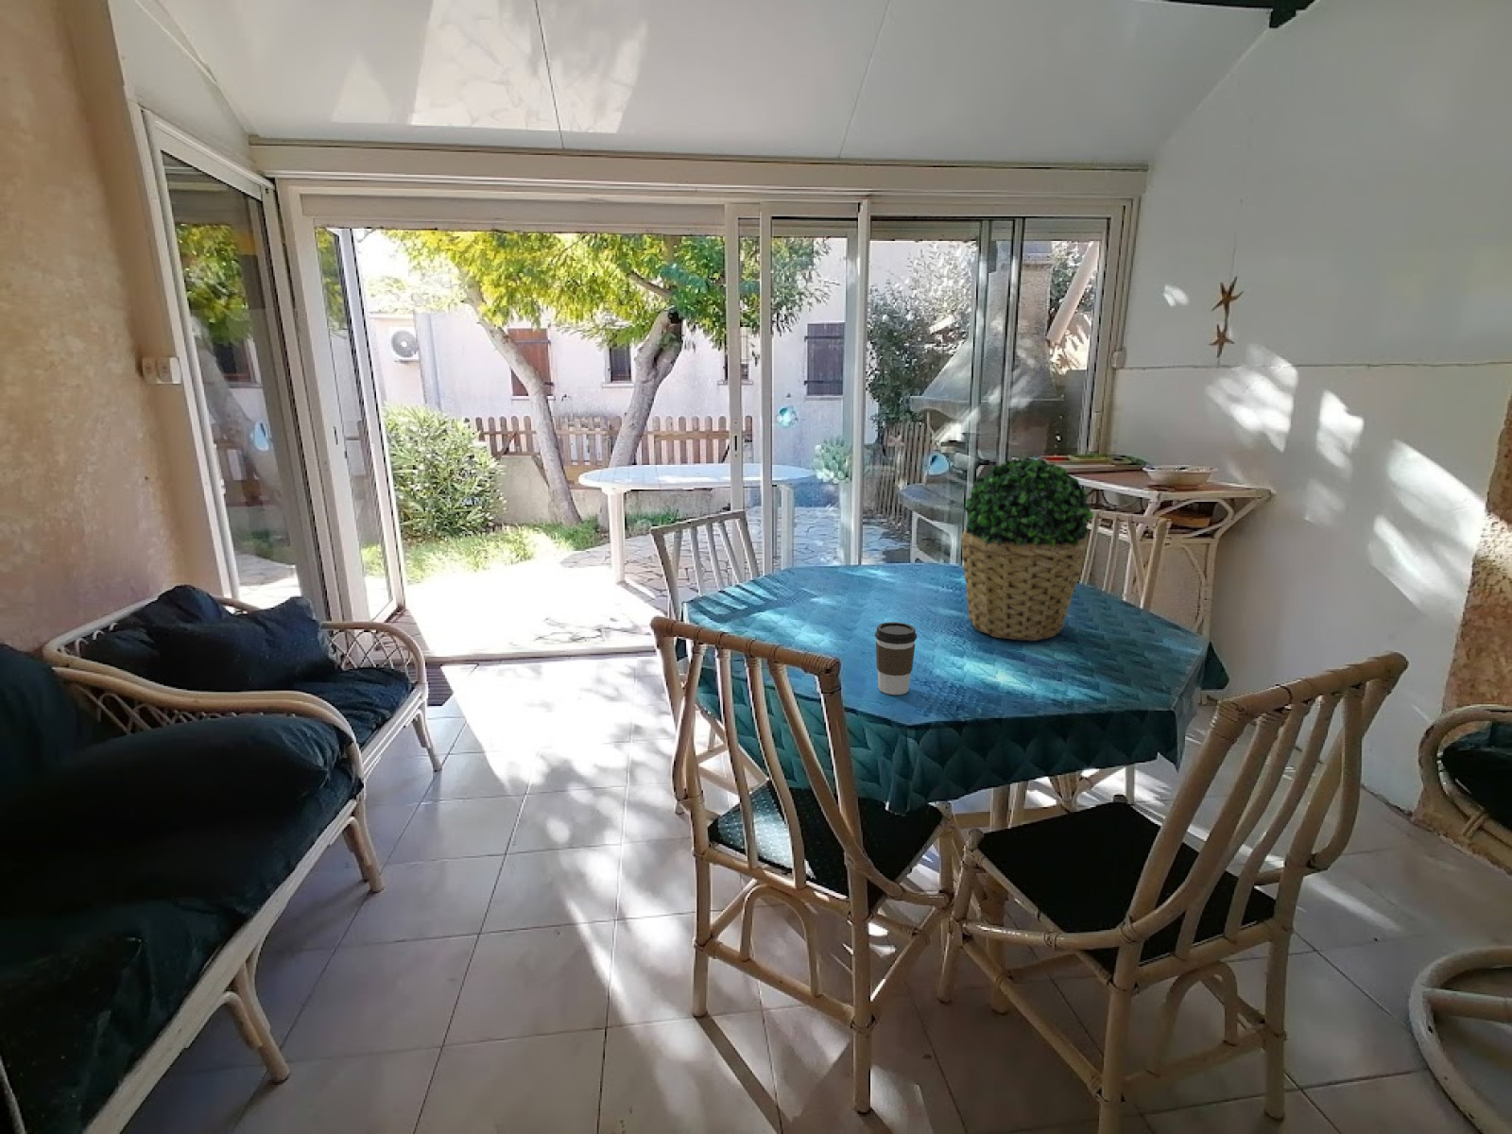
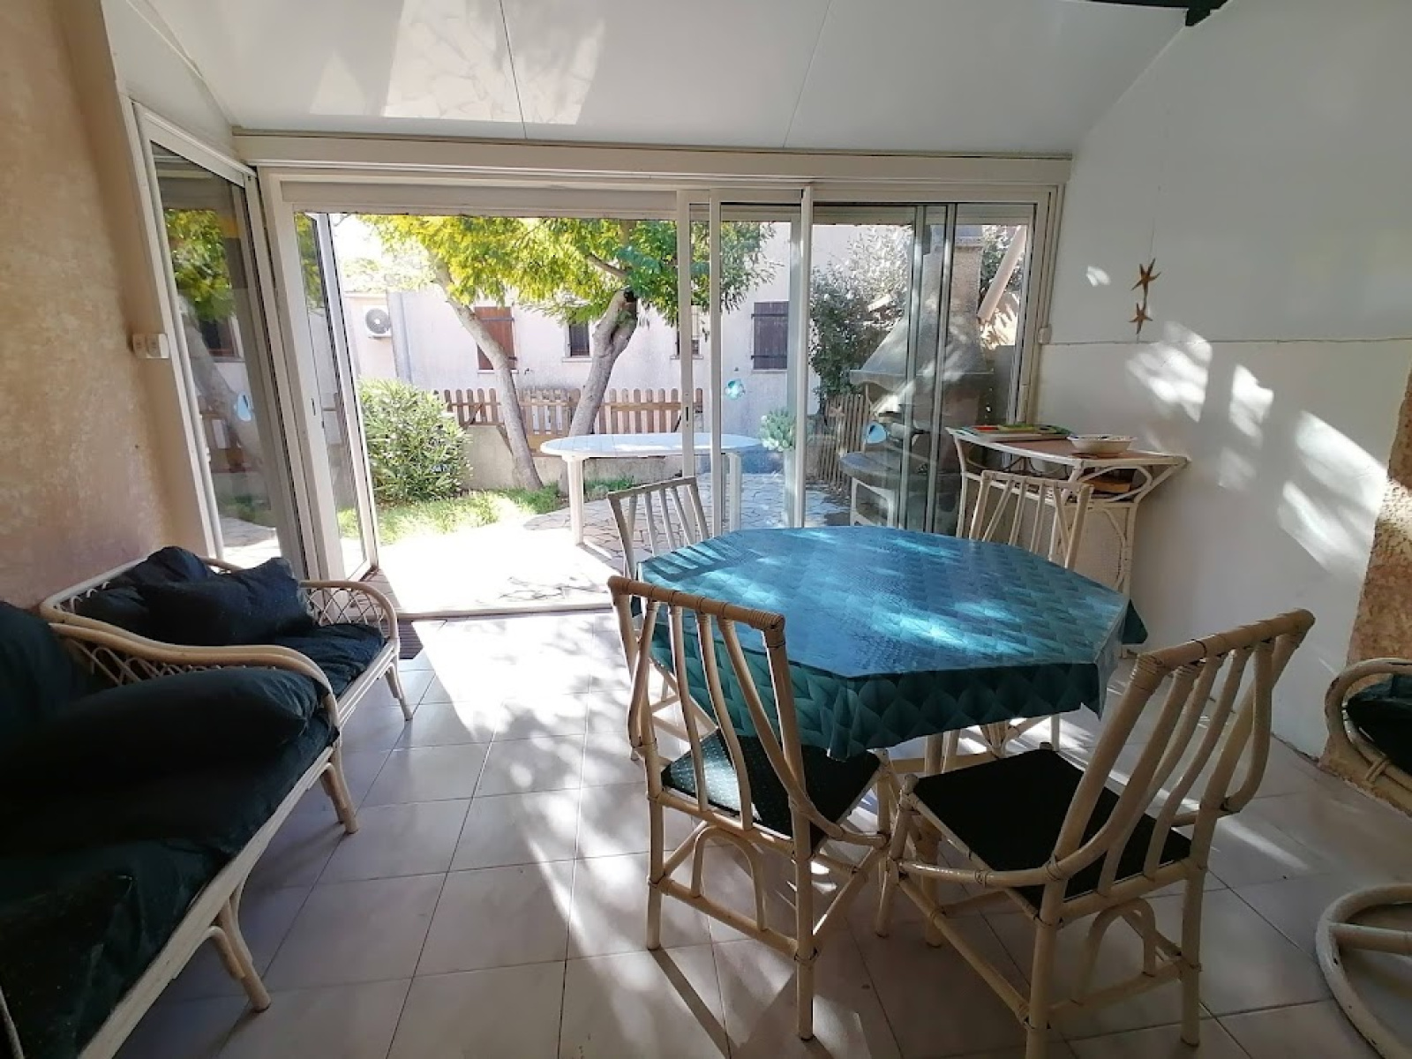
- potted plant (1023, 546)
- coffee cup (894, 659)
